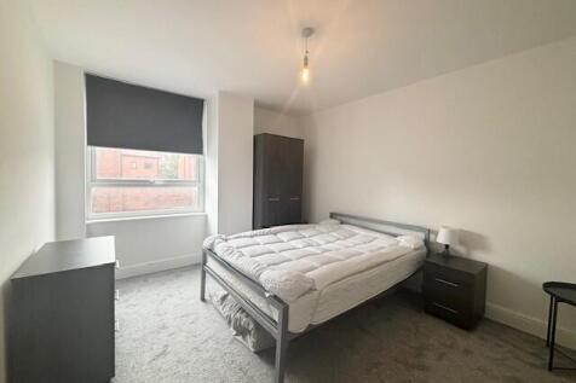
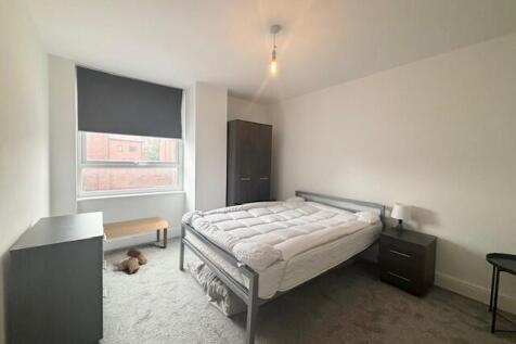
+ bench (127, 234)
+ boots (133, 260)
